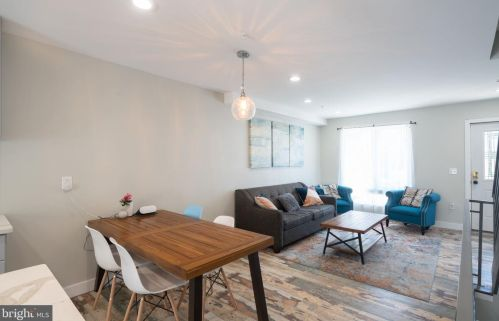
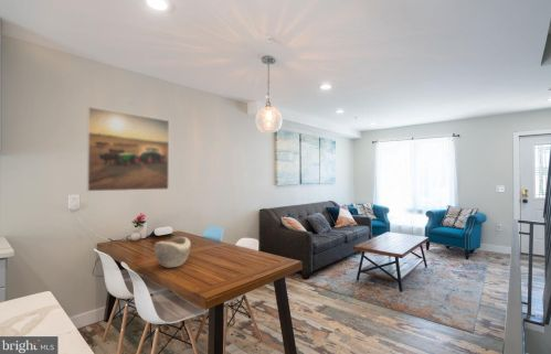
+ decorative bowl (172, 251)
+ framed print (131, 152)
